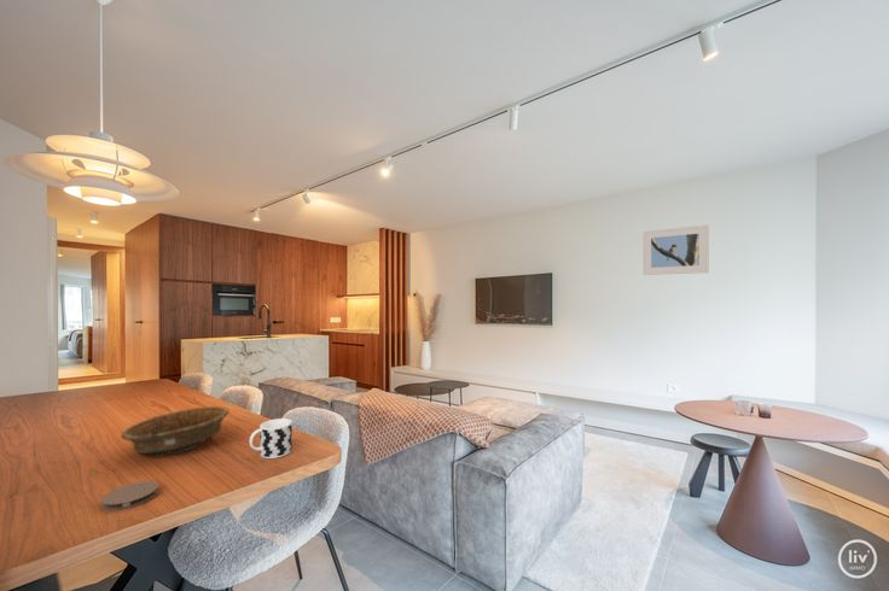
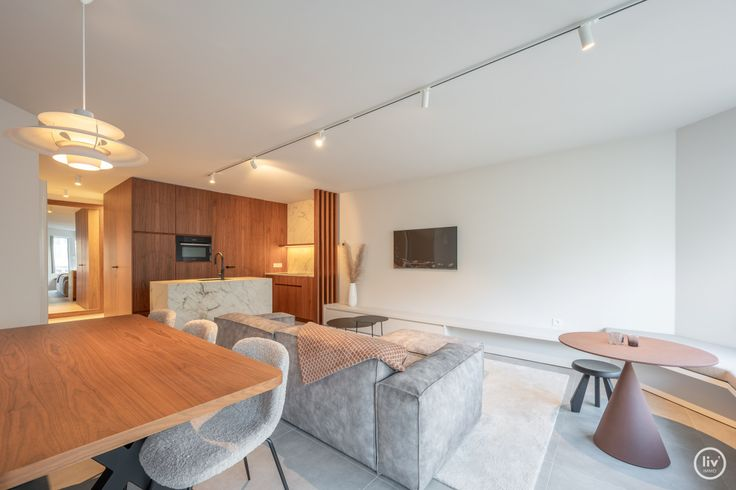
- coaster (130, 495)
- cup (271, 439)
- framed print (674, 251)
- decorative bowl (179, 431)
